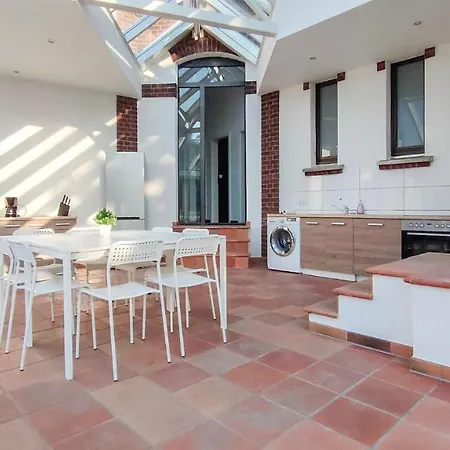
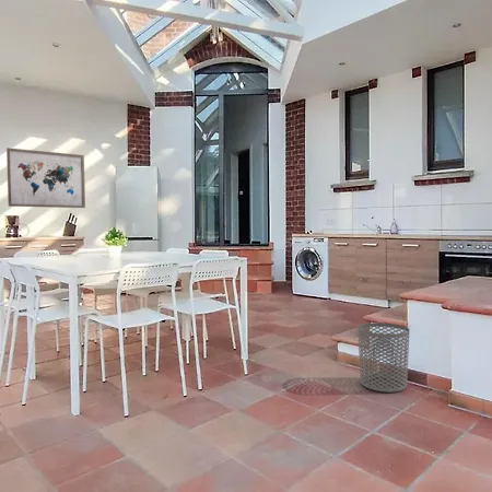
+ wall art (47, 179)
+ waste bin (383, 356)
